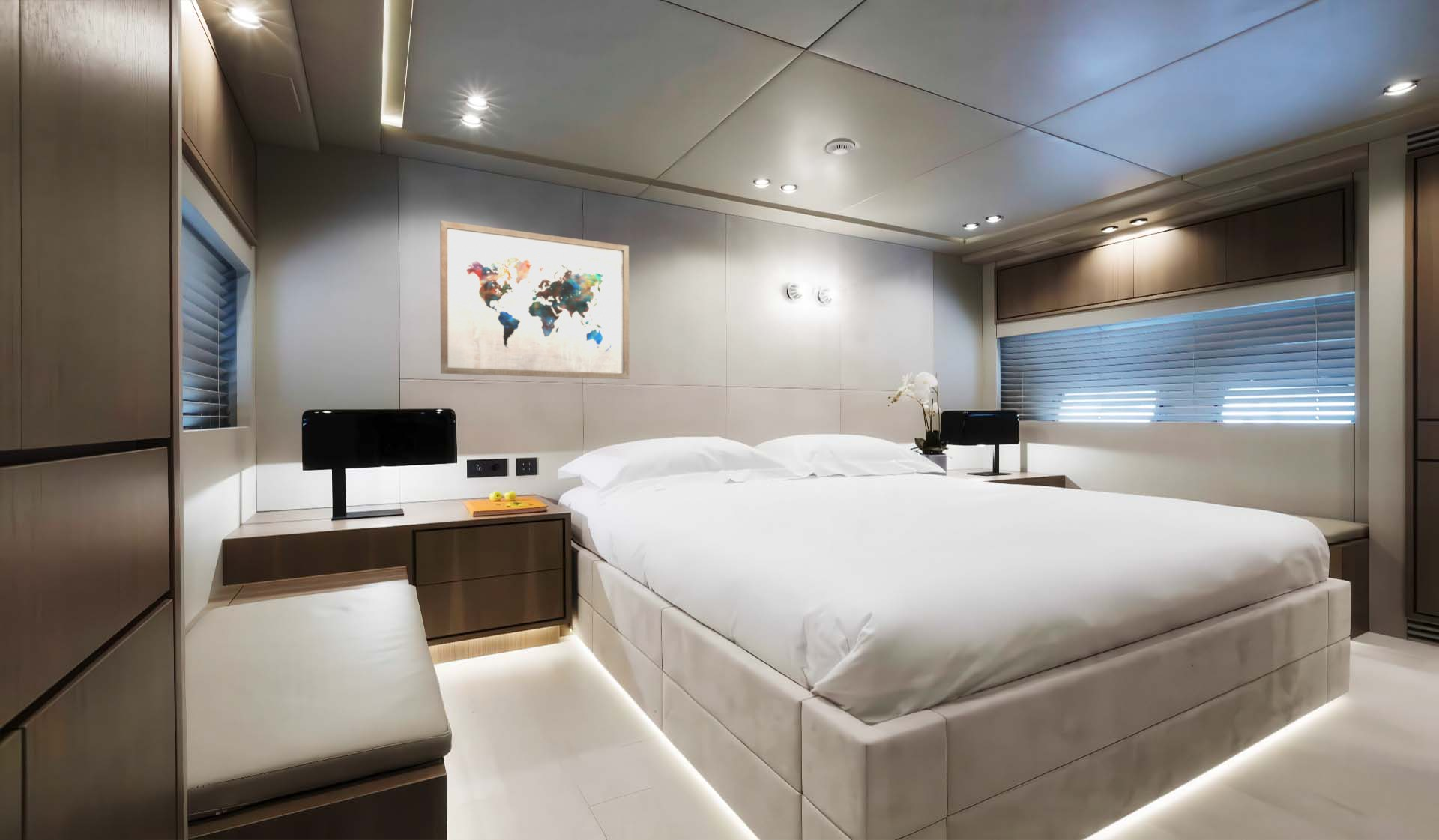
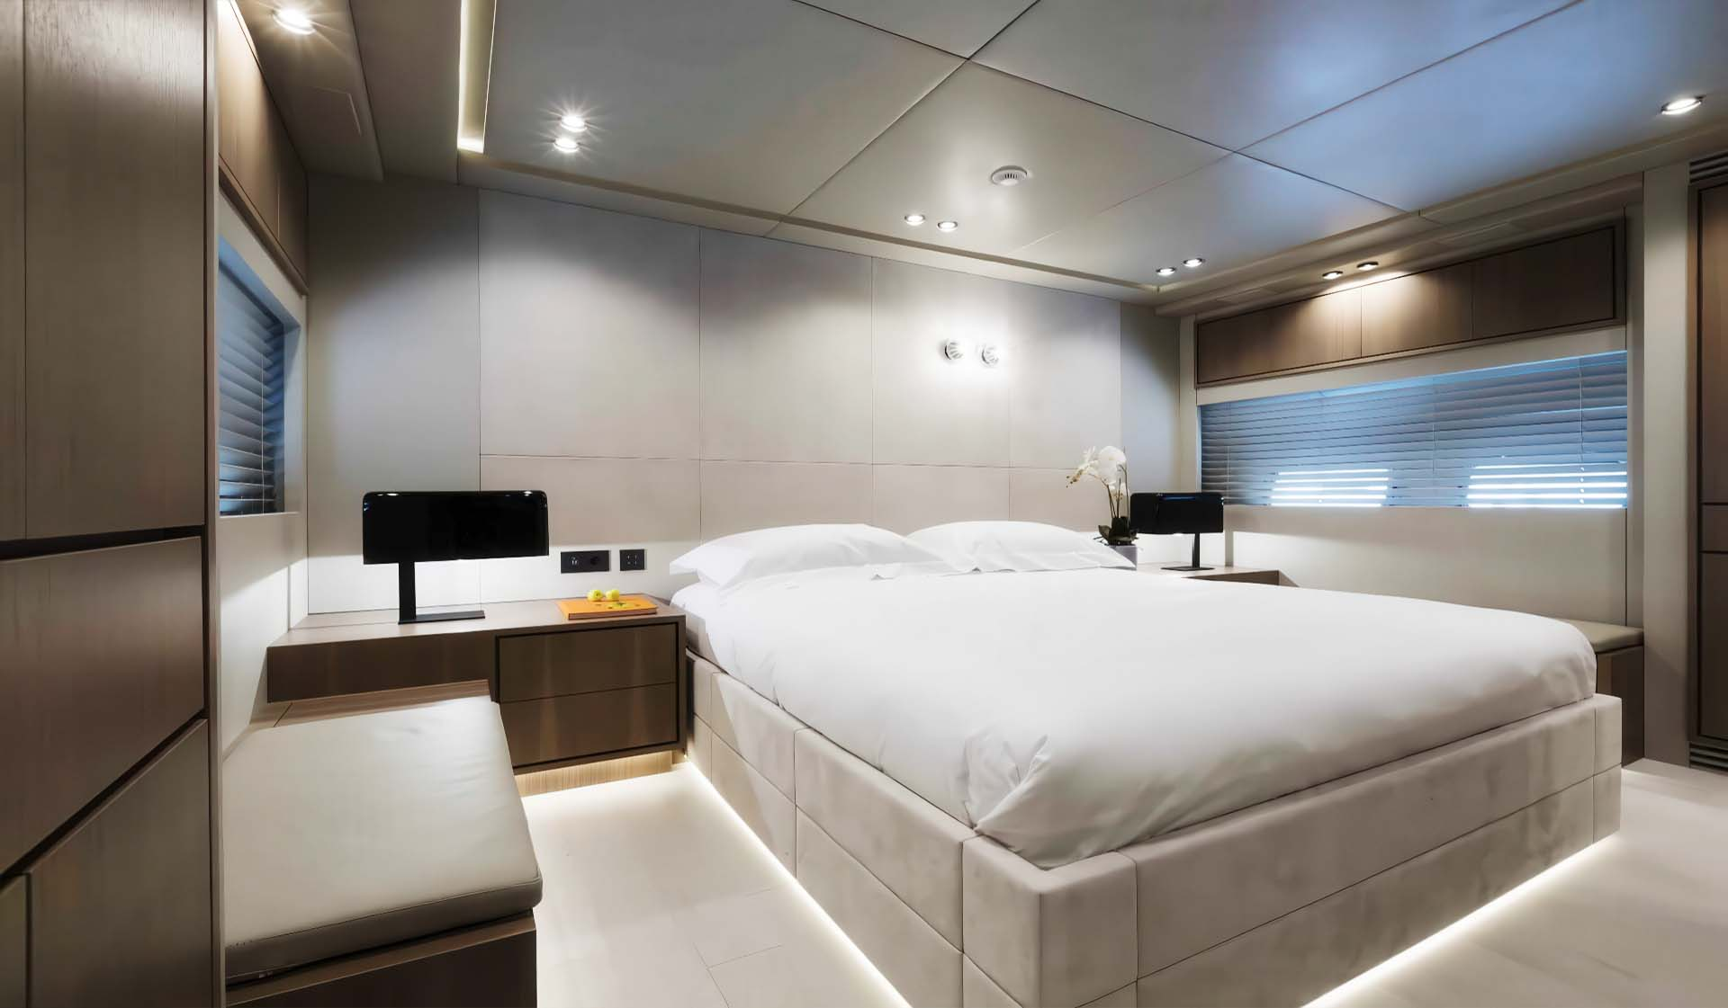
- wall art (540, 305)
